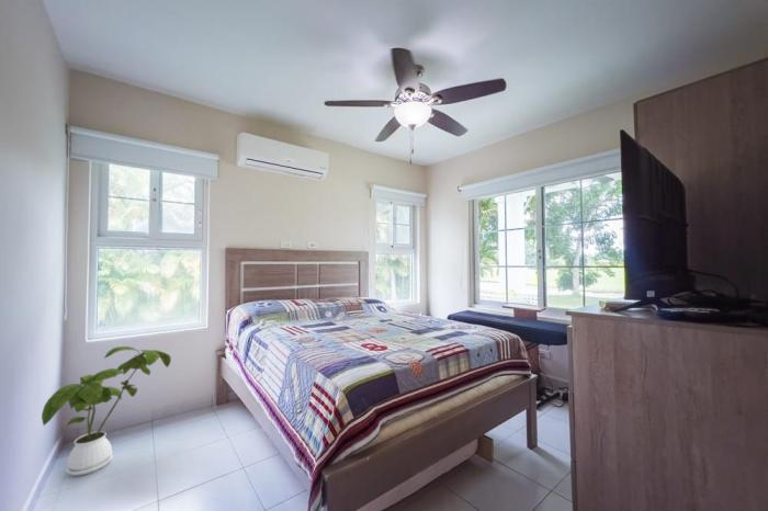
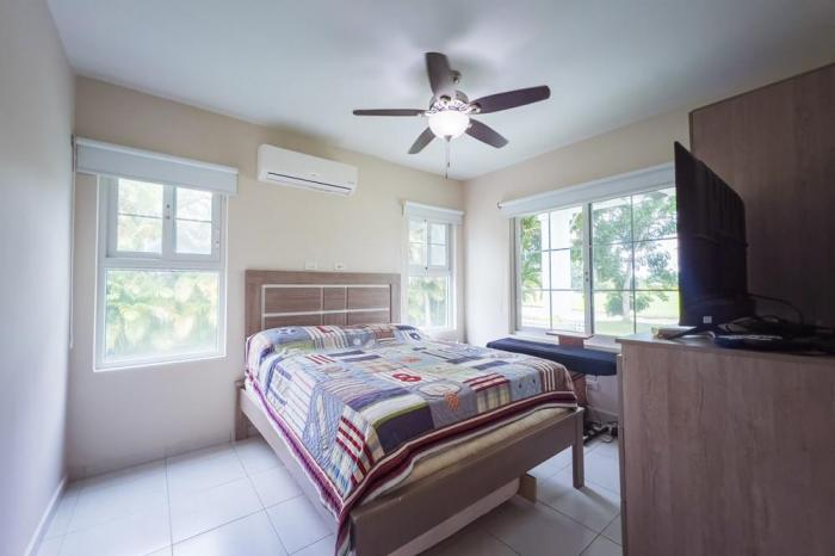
- house plant (115, 402)
